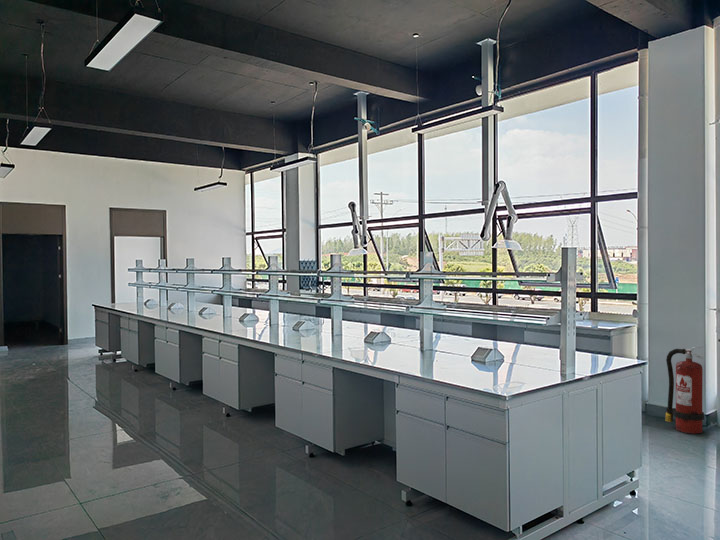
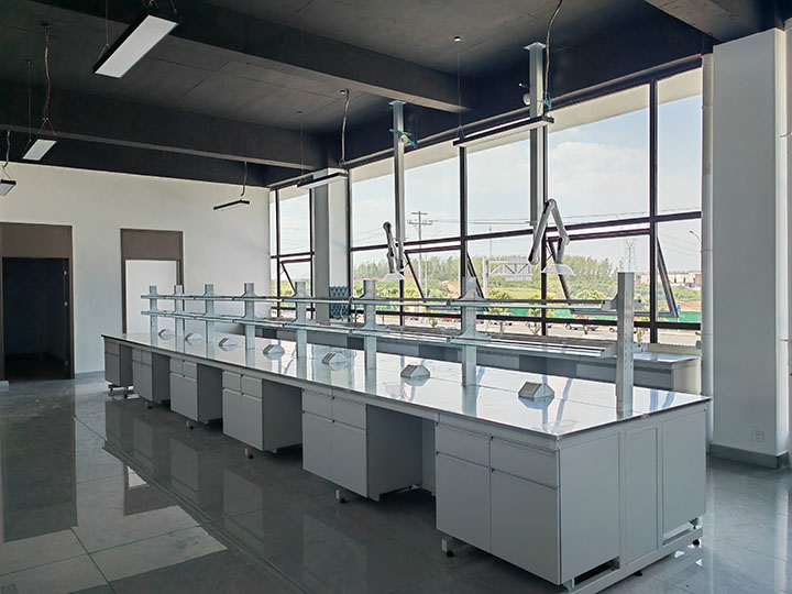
- fire extinguisher (684, 386)
